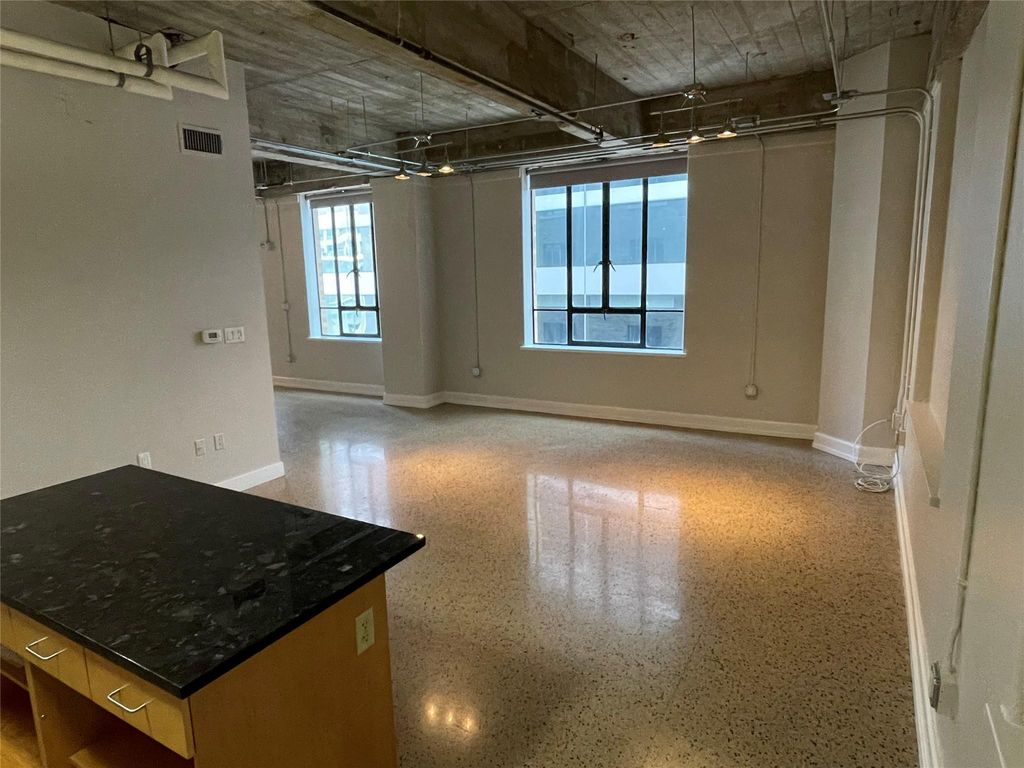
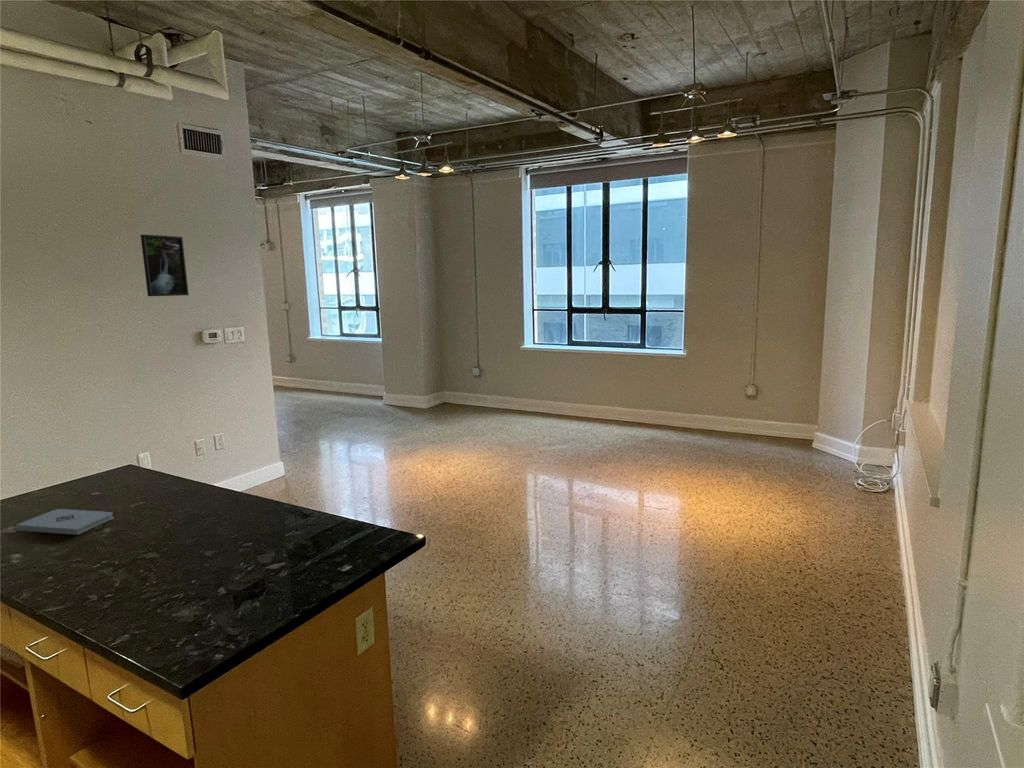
+ notepad (66, 521)
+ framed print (165, 266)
